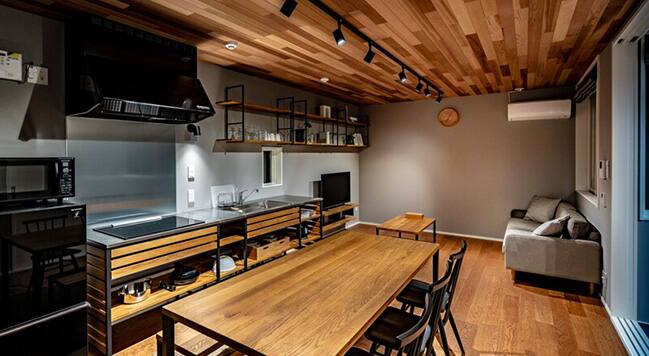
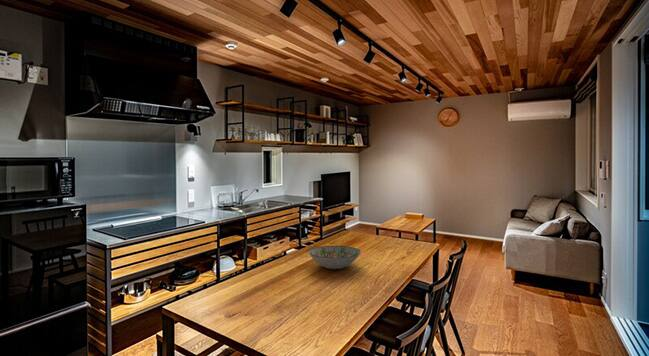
+ decorative bowl (334, 259)
